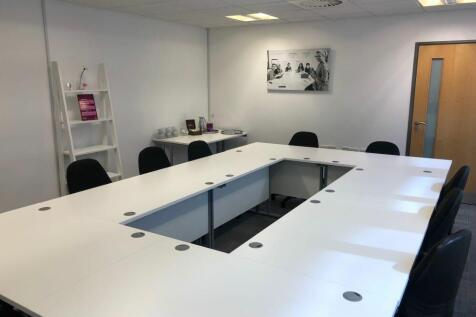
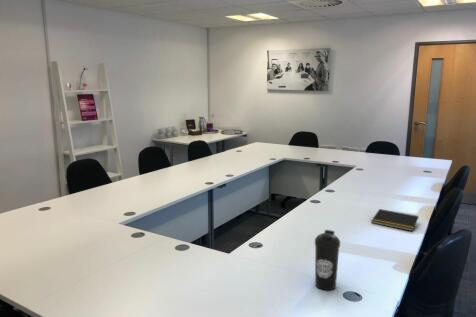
+ notepad (394, 219)
+ water bottle (326, 259)
